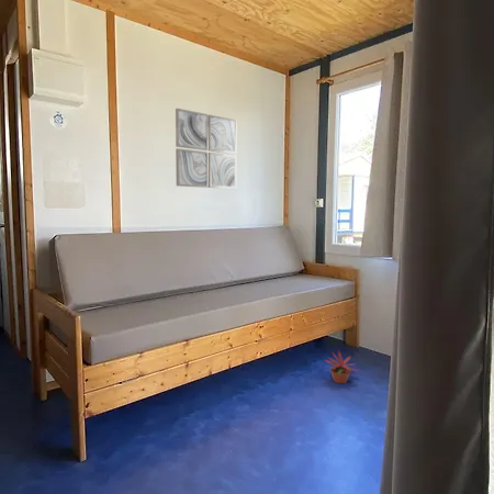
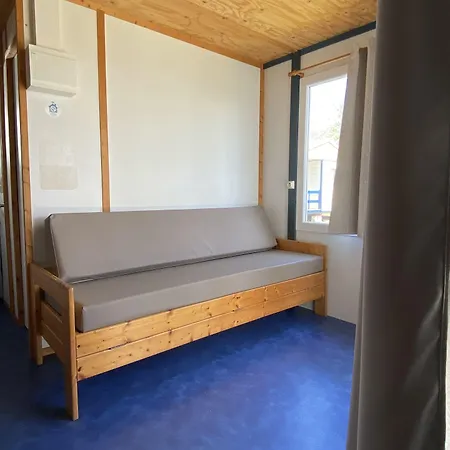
- potted plant (339, 366)
- wall art (207, 149)
